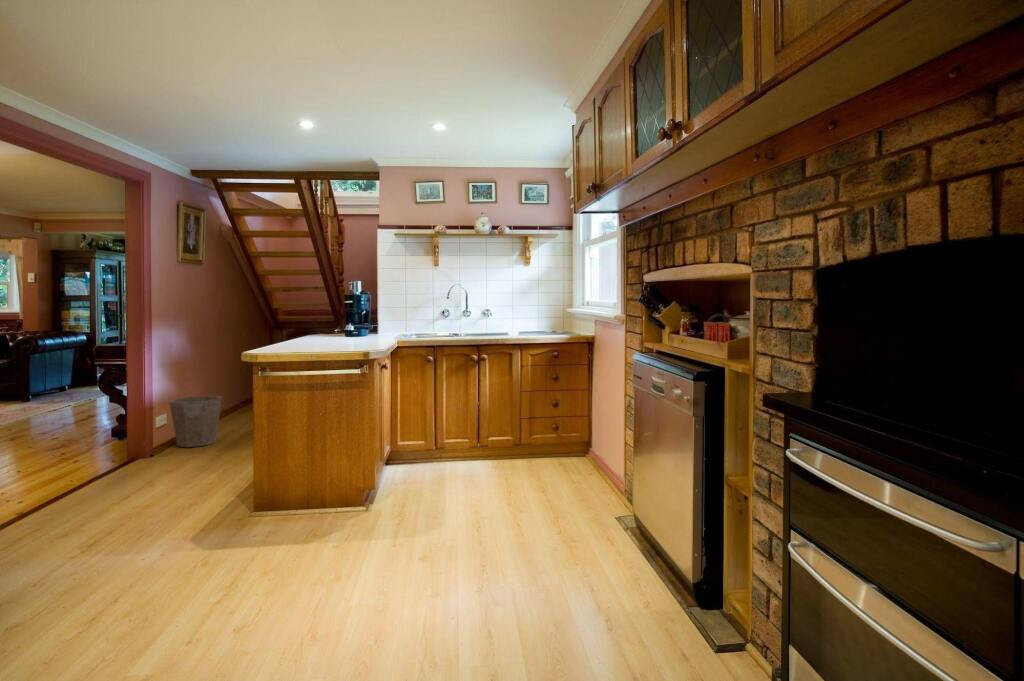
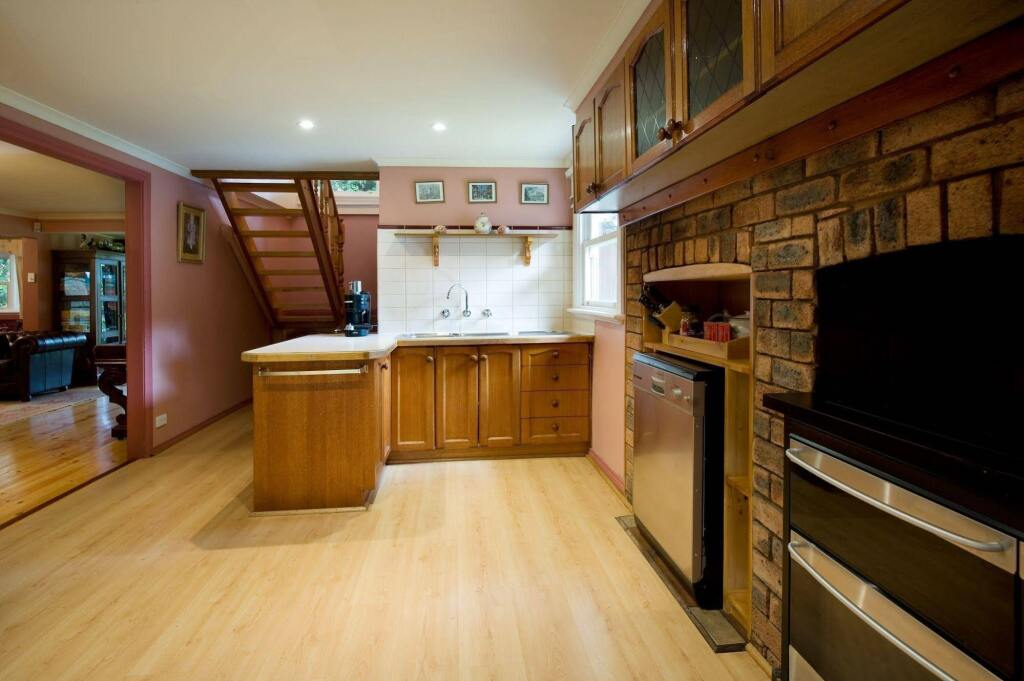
- waste bin (196, 421)
